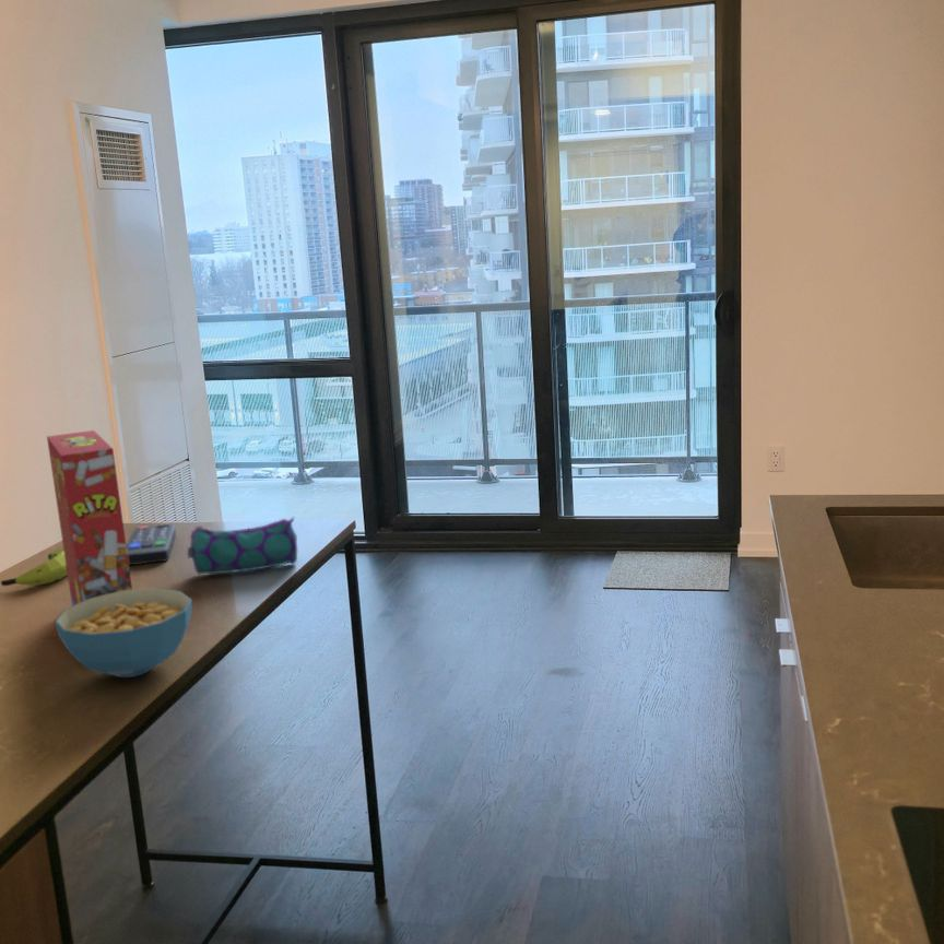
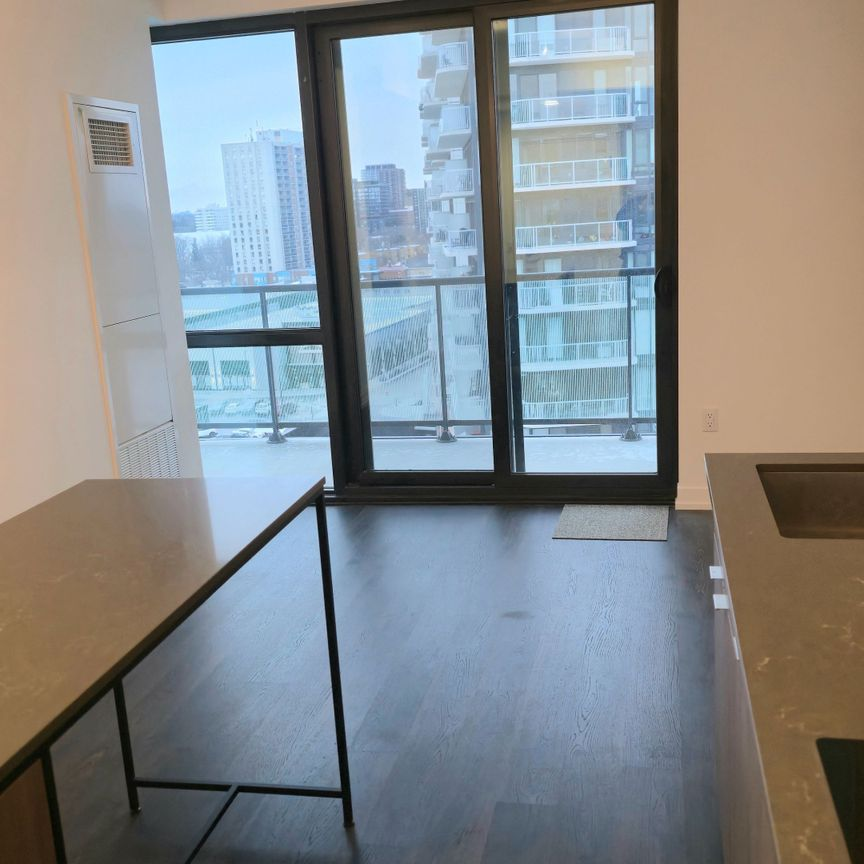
- banana (39, 565)
- cereal bowl (128, 639)
- cereal box (91, 532)
- pencil case (244, 545)
- remote control (150, 542)
